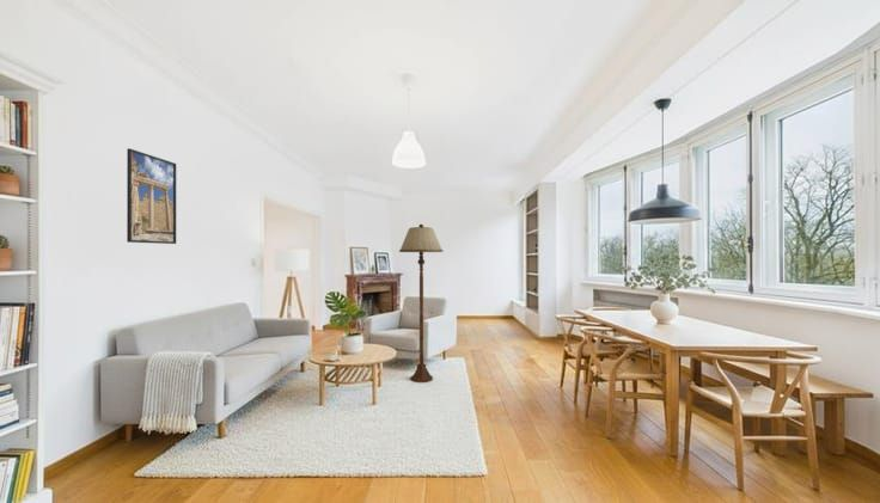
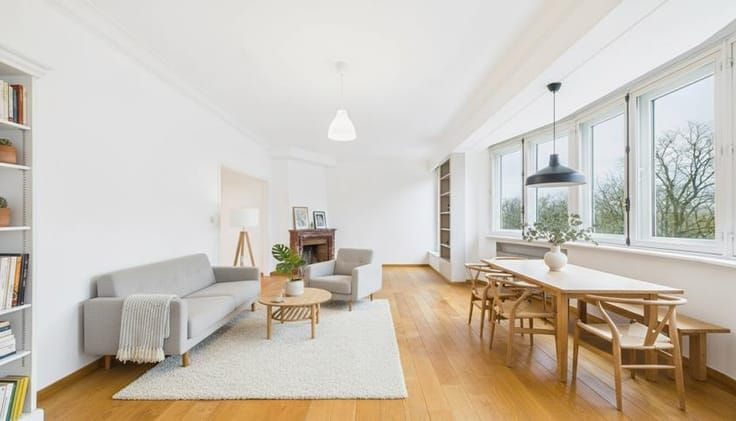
- floor lamp (421, 301)
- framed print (153, 200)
